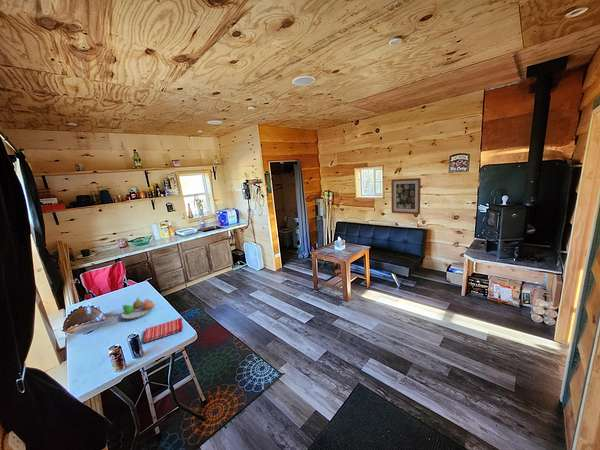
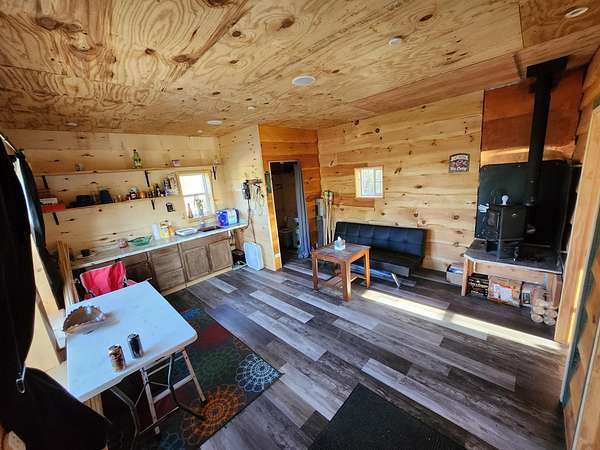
- dish towel (164, 328)
- wall art (405, 196)
- fruit bowl (137, 307)
